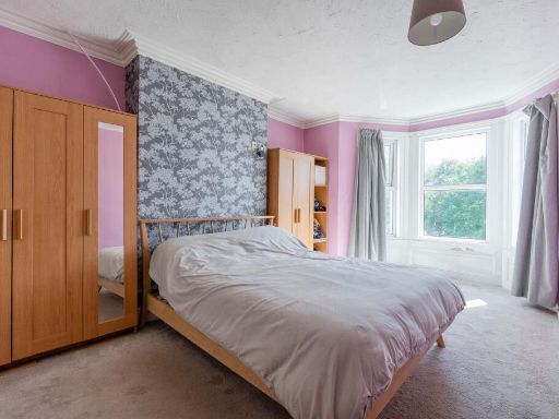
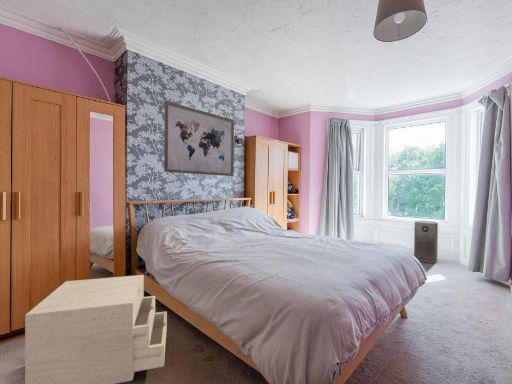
+ air purifier (426, 240)
+ wall art (203, 143)
+ nightstand (110, 328)
